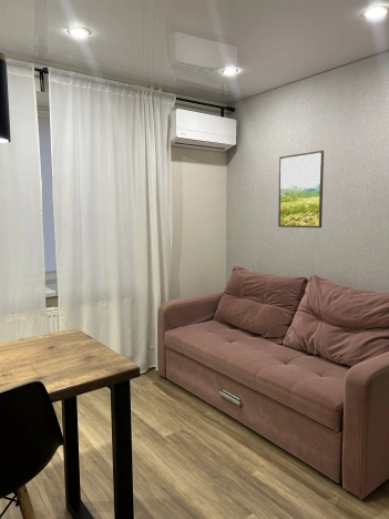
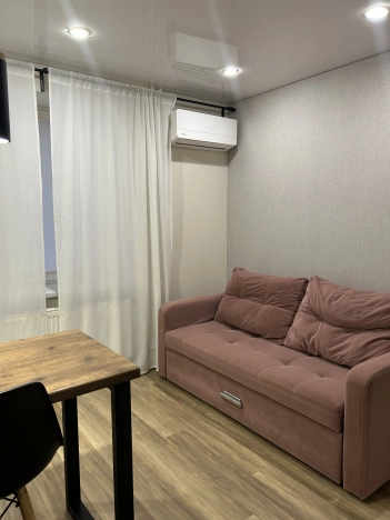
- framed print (299, 191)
